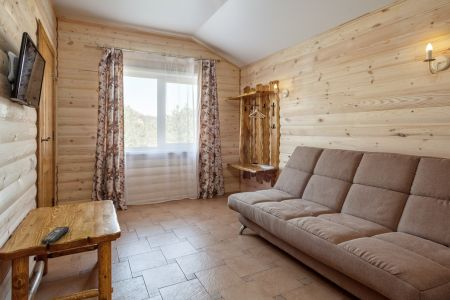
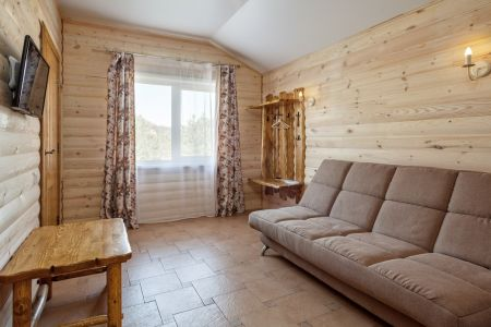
- remote control (56, 234)
